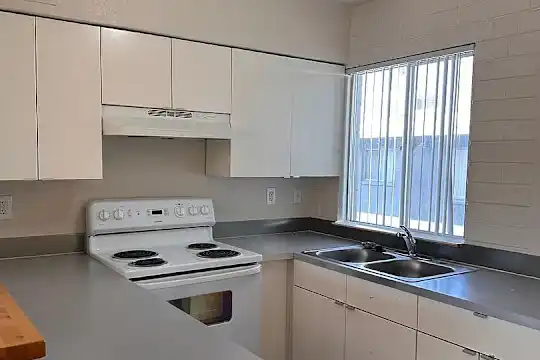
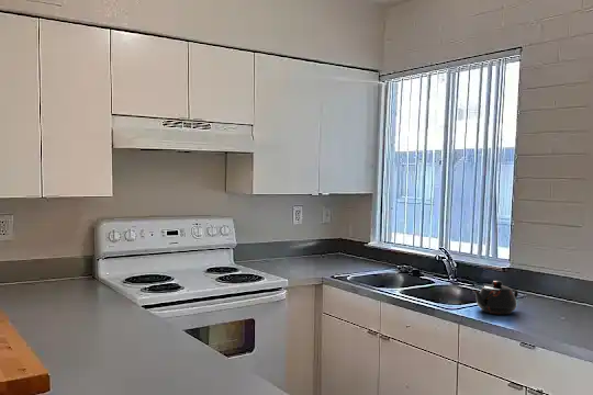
+ teapot (495, 296)
